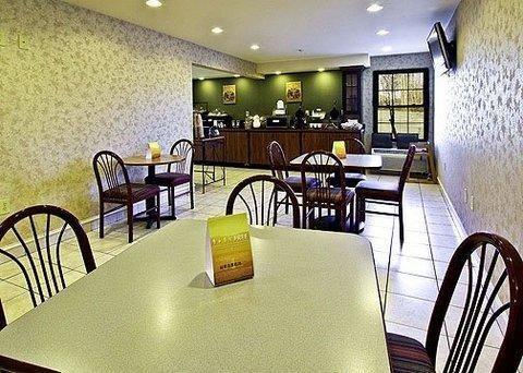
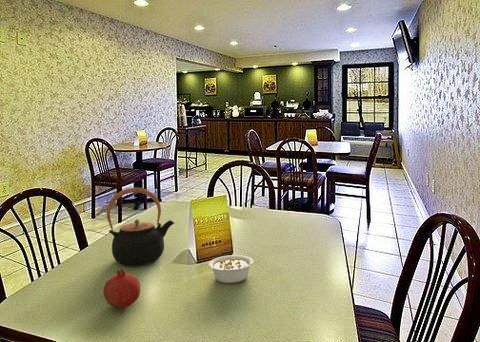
+ fruit (122, 287)
+ legume (233, 268)
+ teapot (142, 223)
